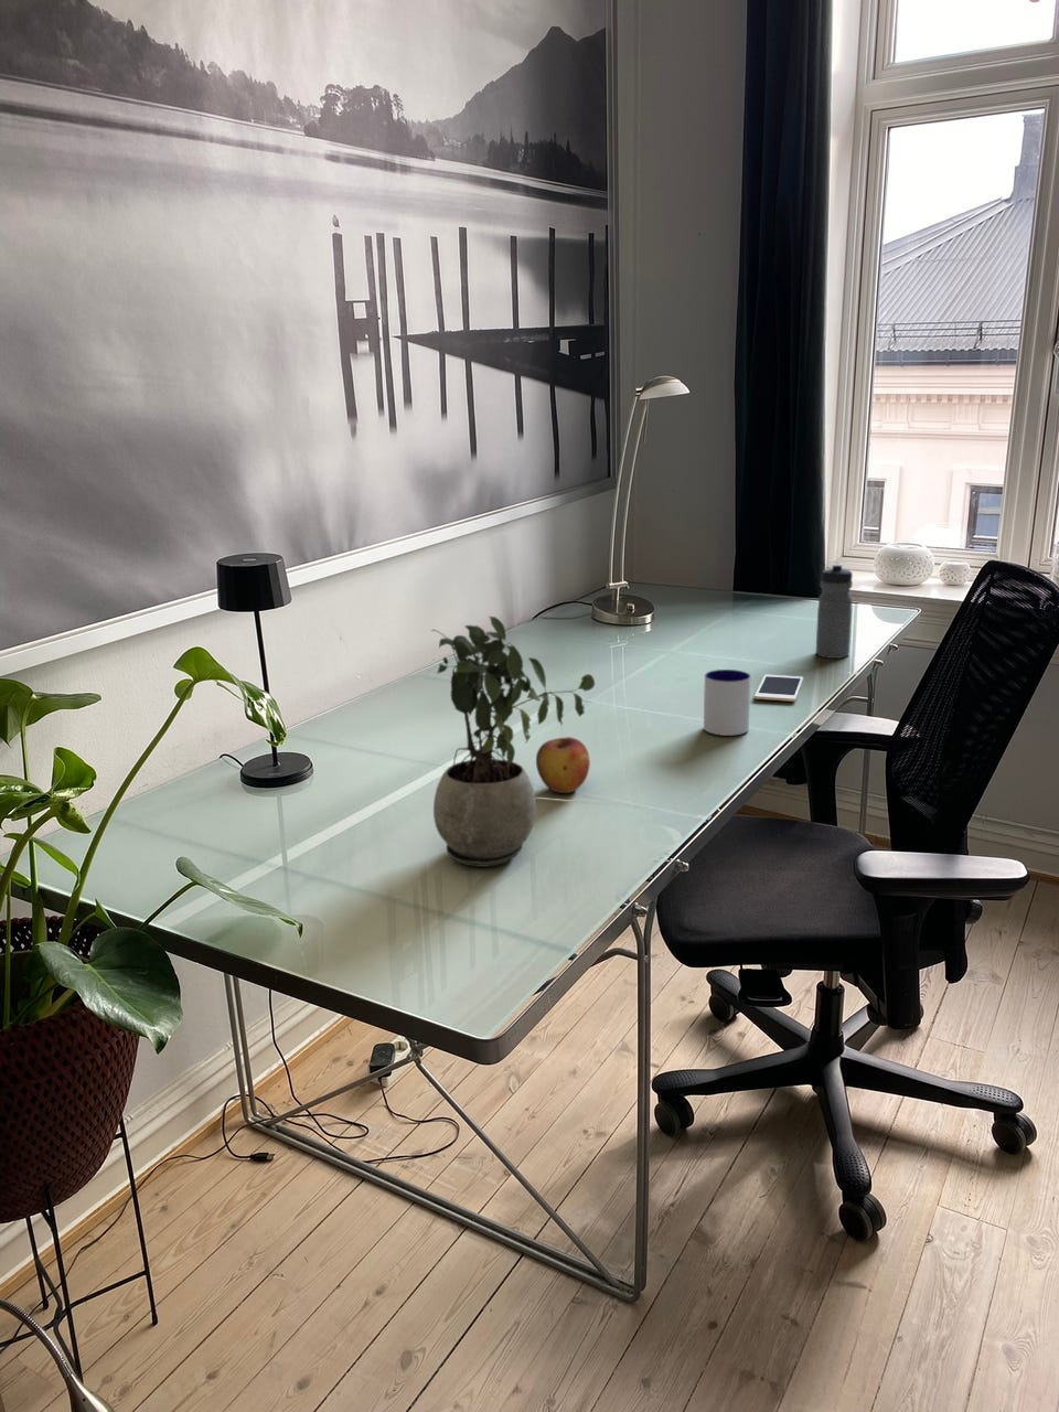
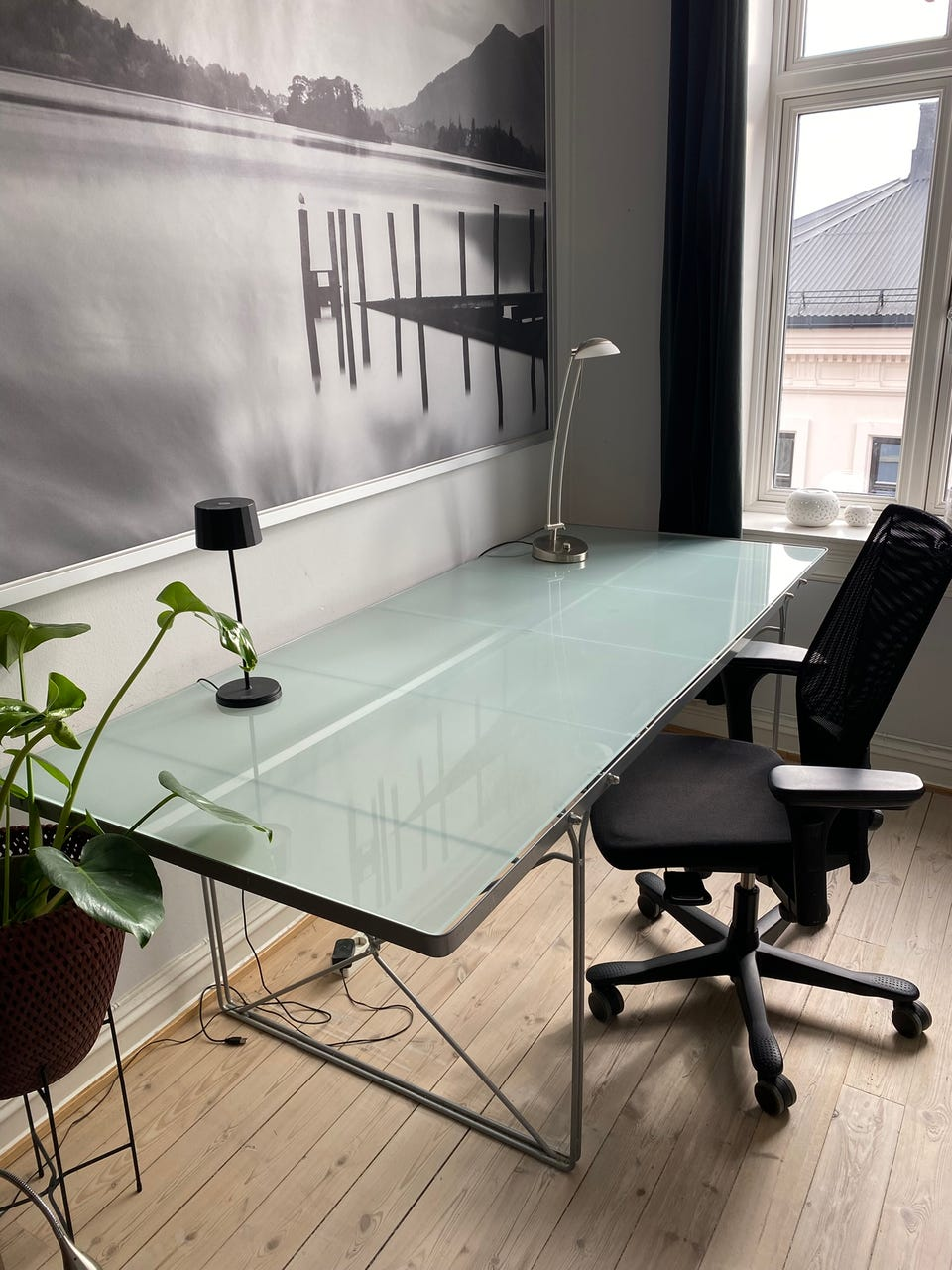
- apple (563, 765)
- water bottle (834, 609)
- mug (729, 699)
- cell phone (779, 687)
- potted plant (504, 736)
